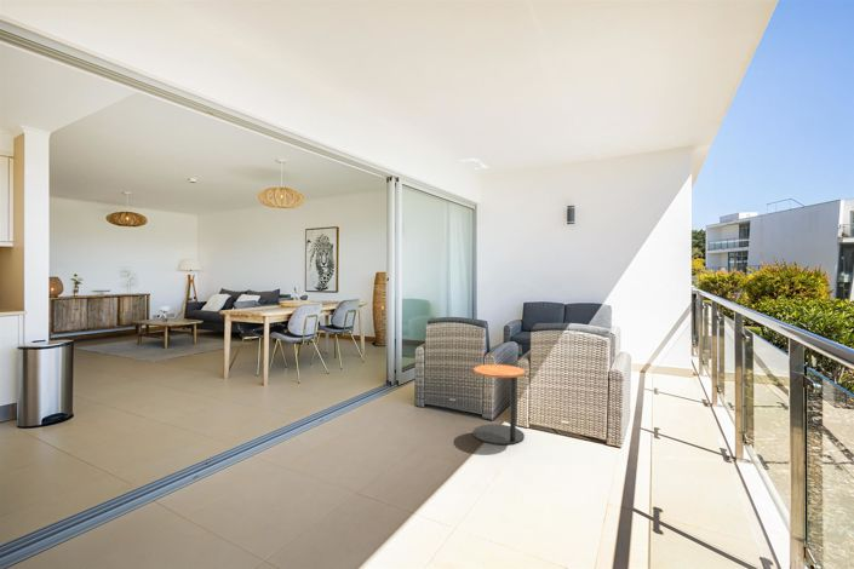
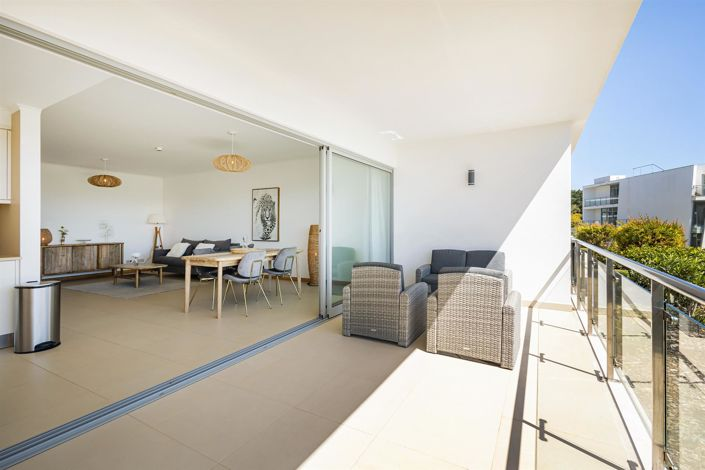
- side table (510, 402)
